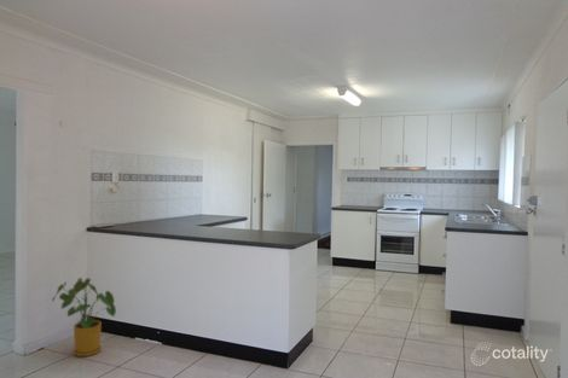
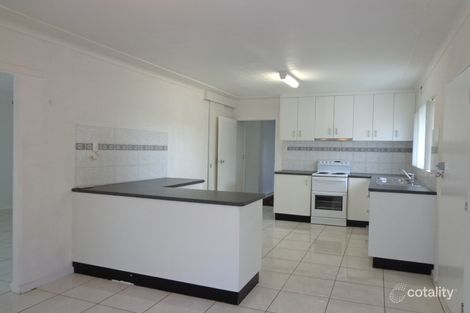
- house plant (83, 318)
